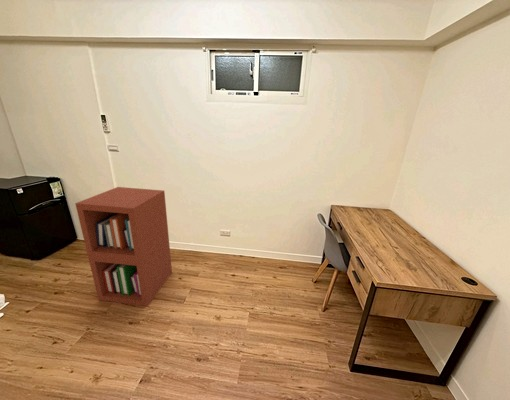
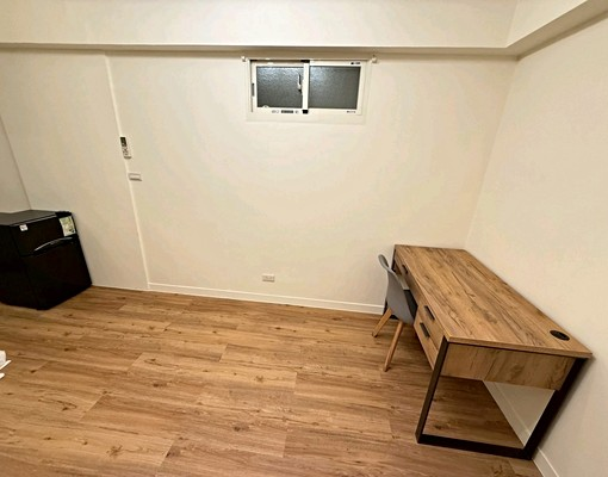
- bookshelf (132, 243)
